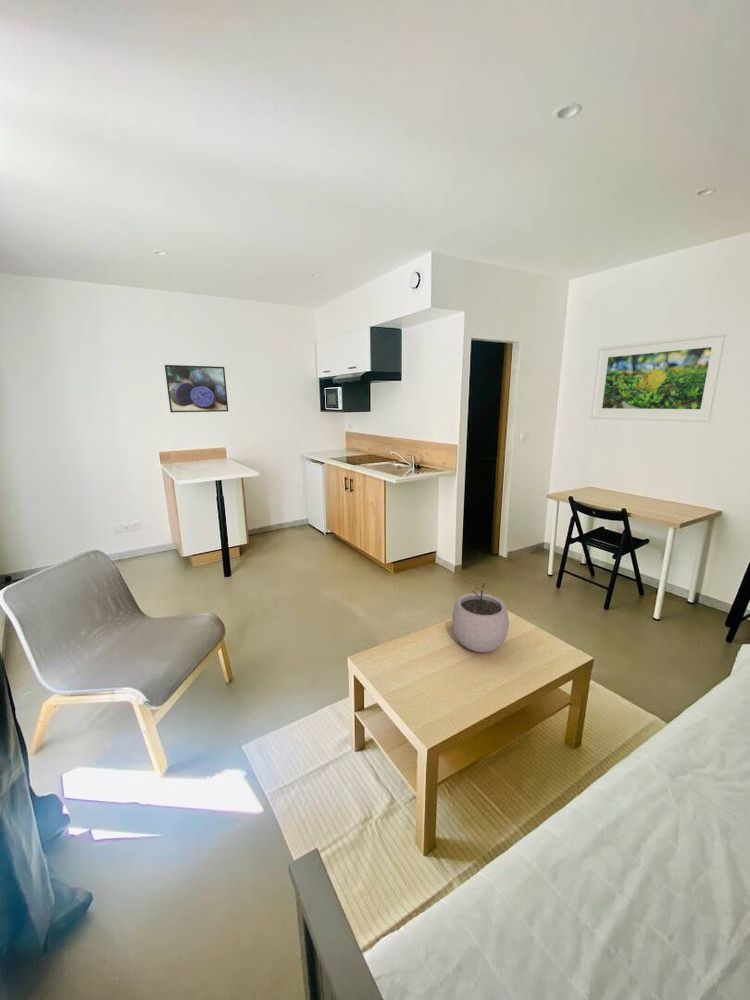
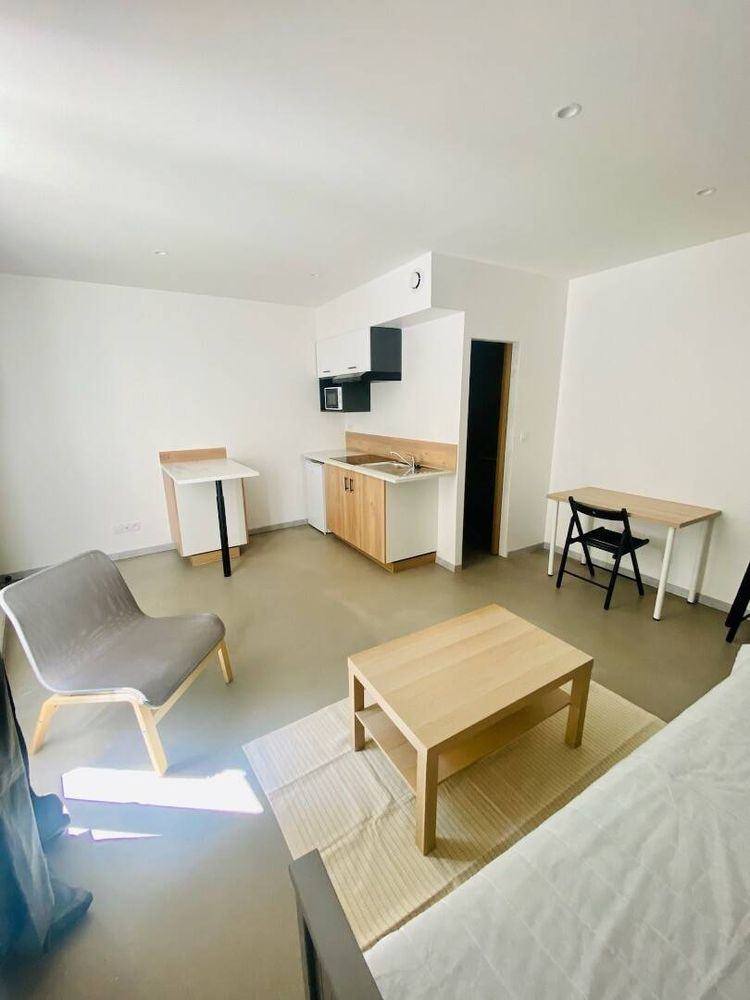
- plant pot (480, 615)
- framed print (197, 389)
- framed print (651, 381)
